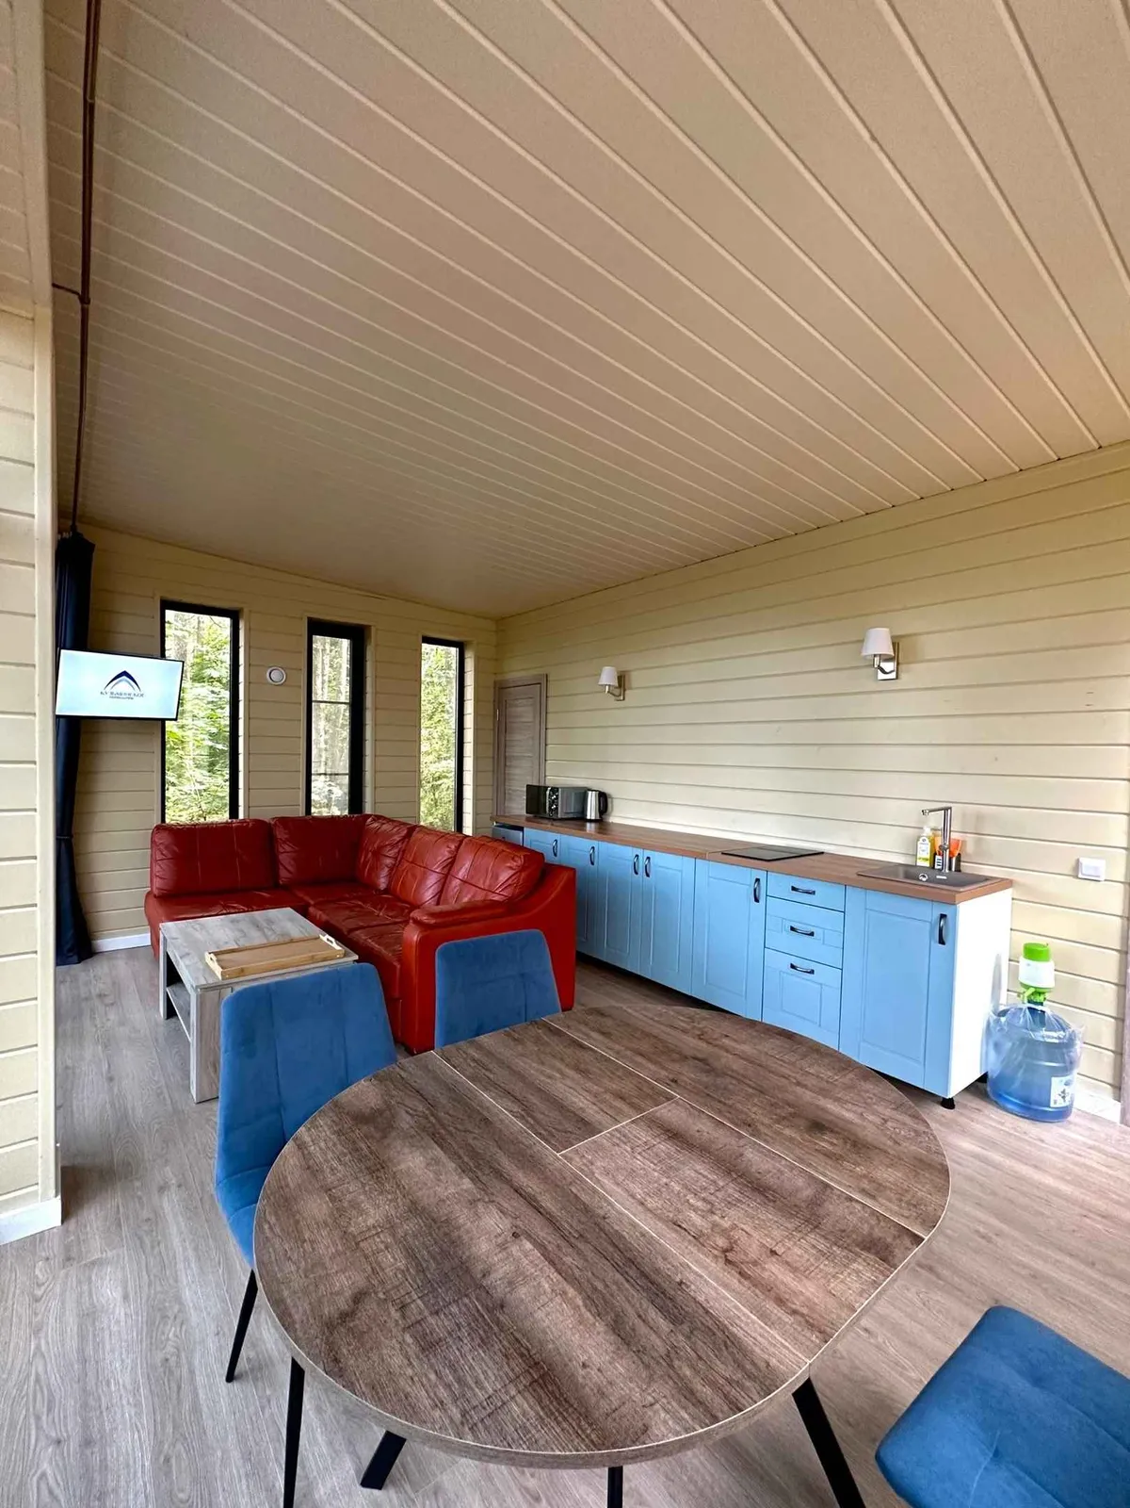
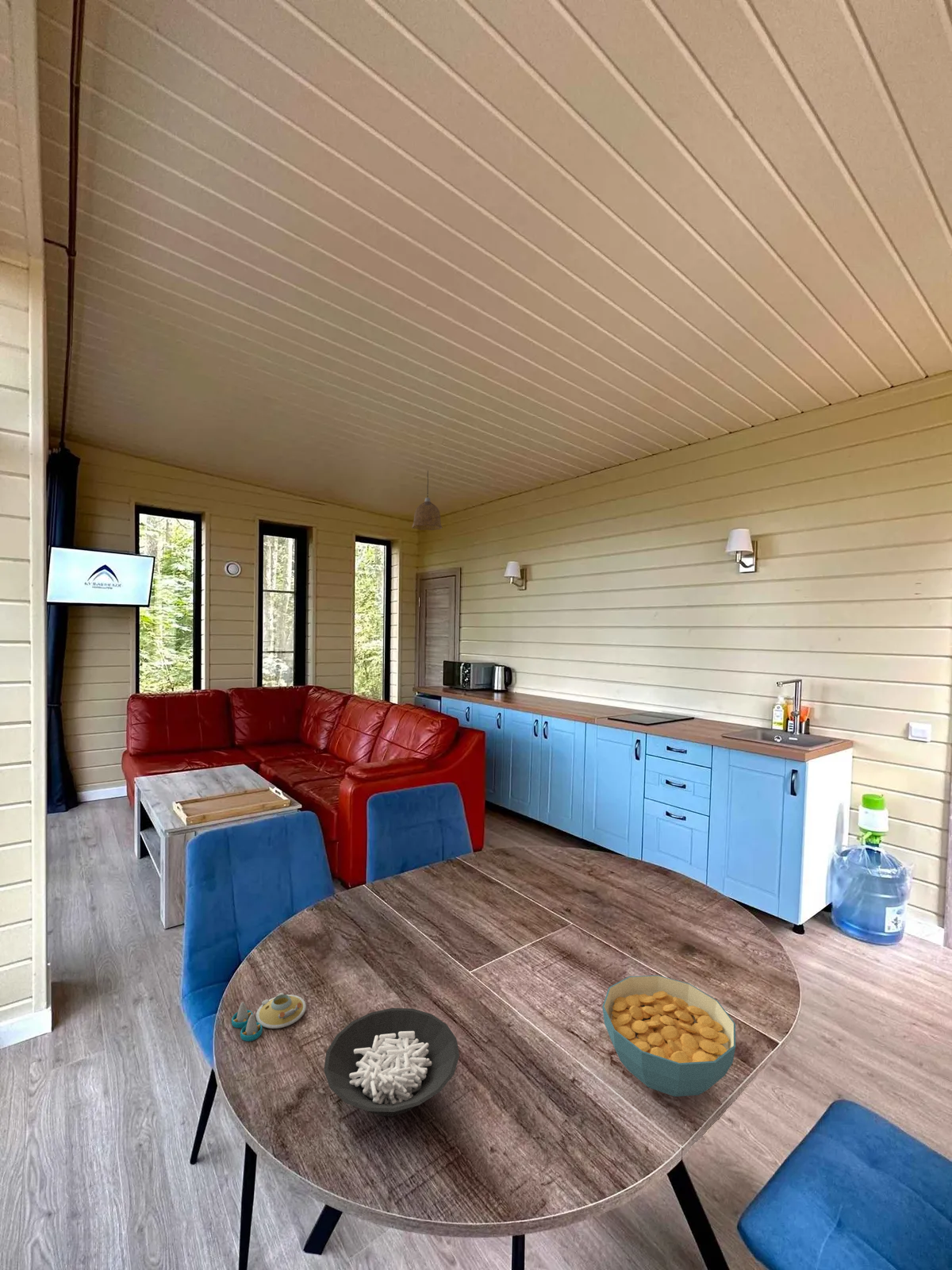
+ cereal bowl (666, 1045)
+ pendant lamp (427, 499)
+ cereal bowl (392, 1069)
+ salt and pepper shaker set (271, 1007)
